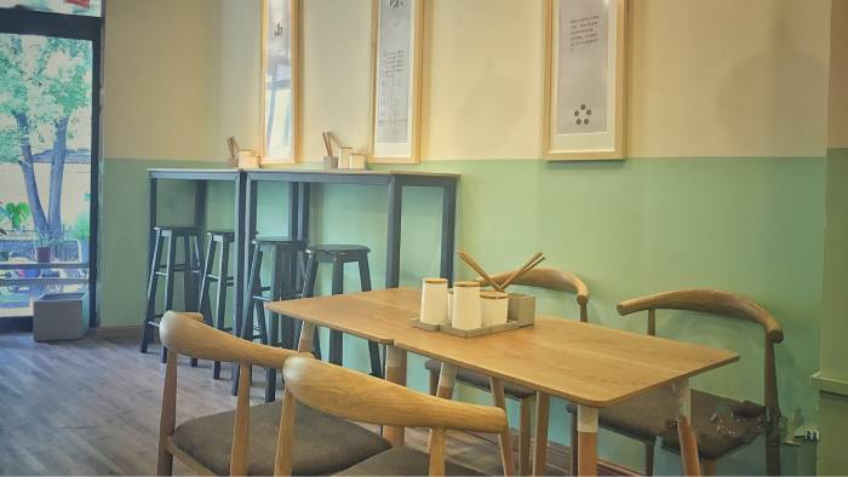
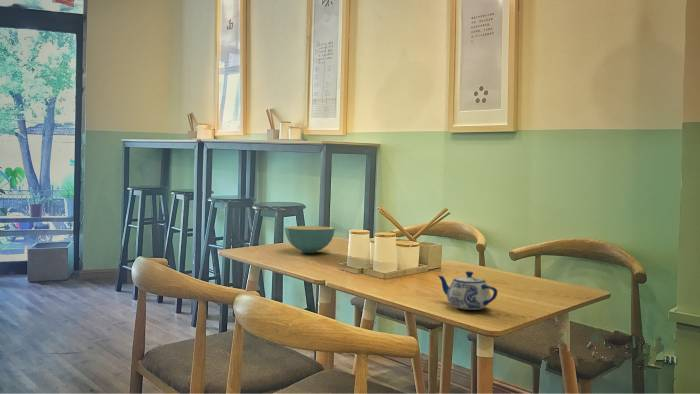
+ cereal bowl (309, 239)
+ teapot (465, 288)
